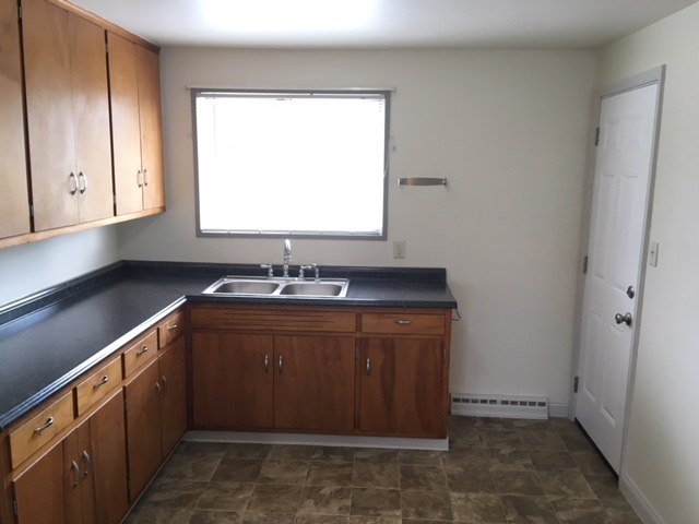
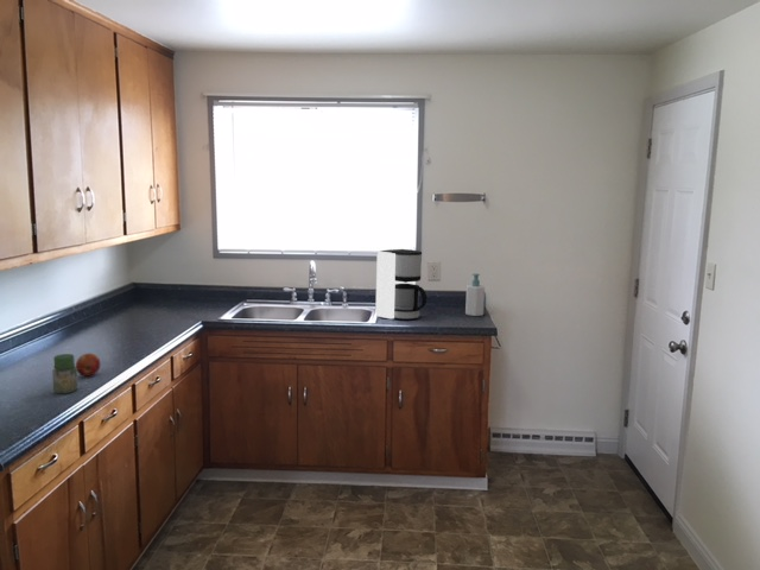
+ soap bottle (475, 293)
+ coffee maker (406, 284)
+ apple (88, 365)
+ jar (64, 373)
